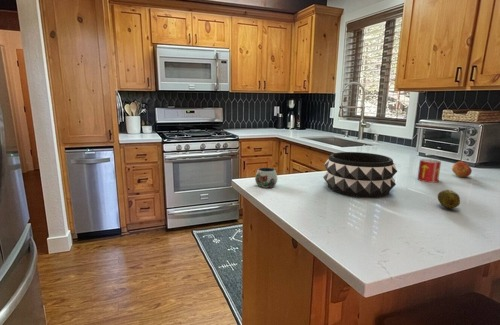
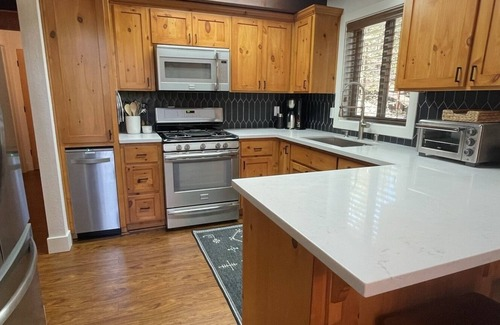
- mug (267, 176)
- decorative bowl (358, 172)
- fruit (448, 199)
- mug (430, 170)
- apple (461, 169)
